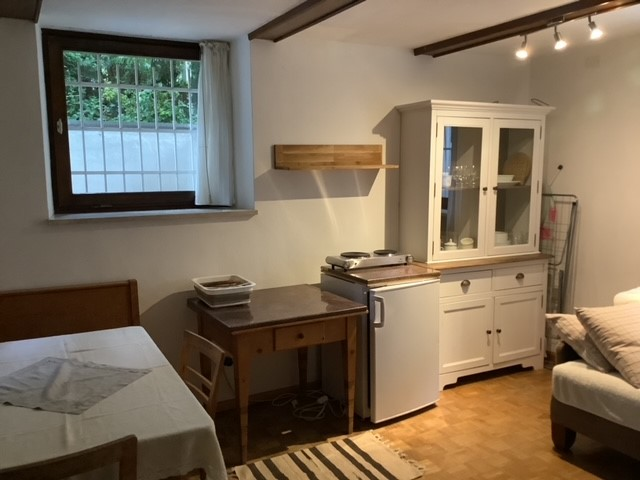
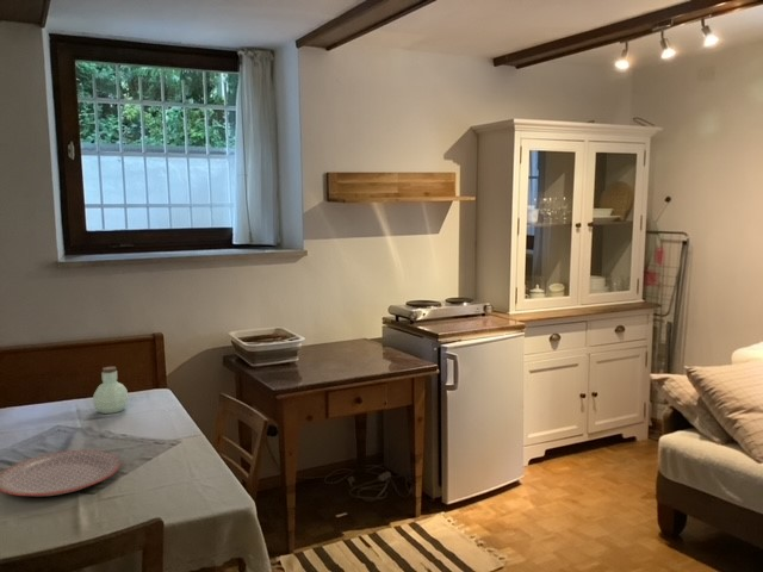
+ jar (110, 388)
+ plate (60, 474)
